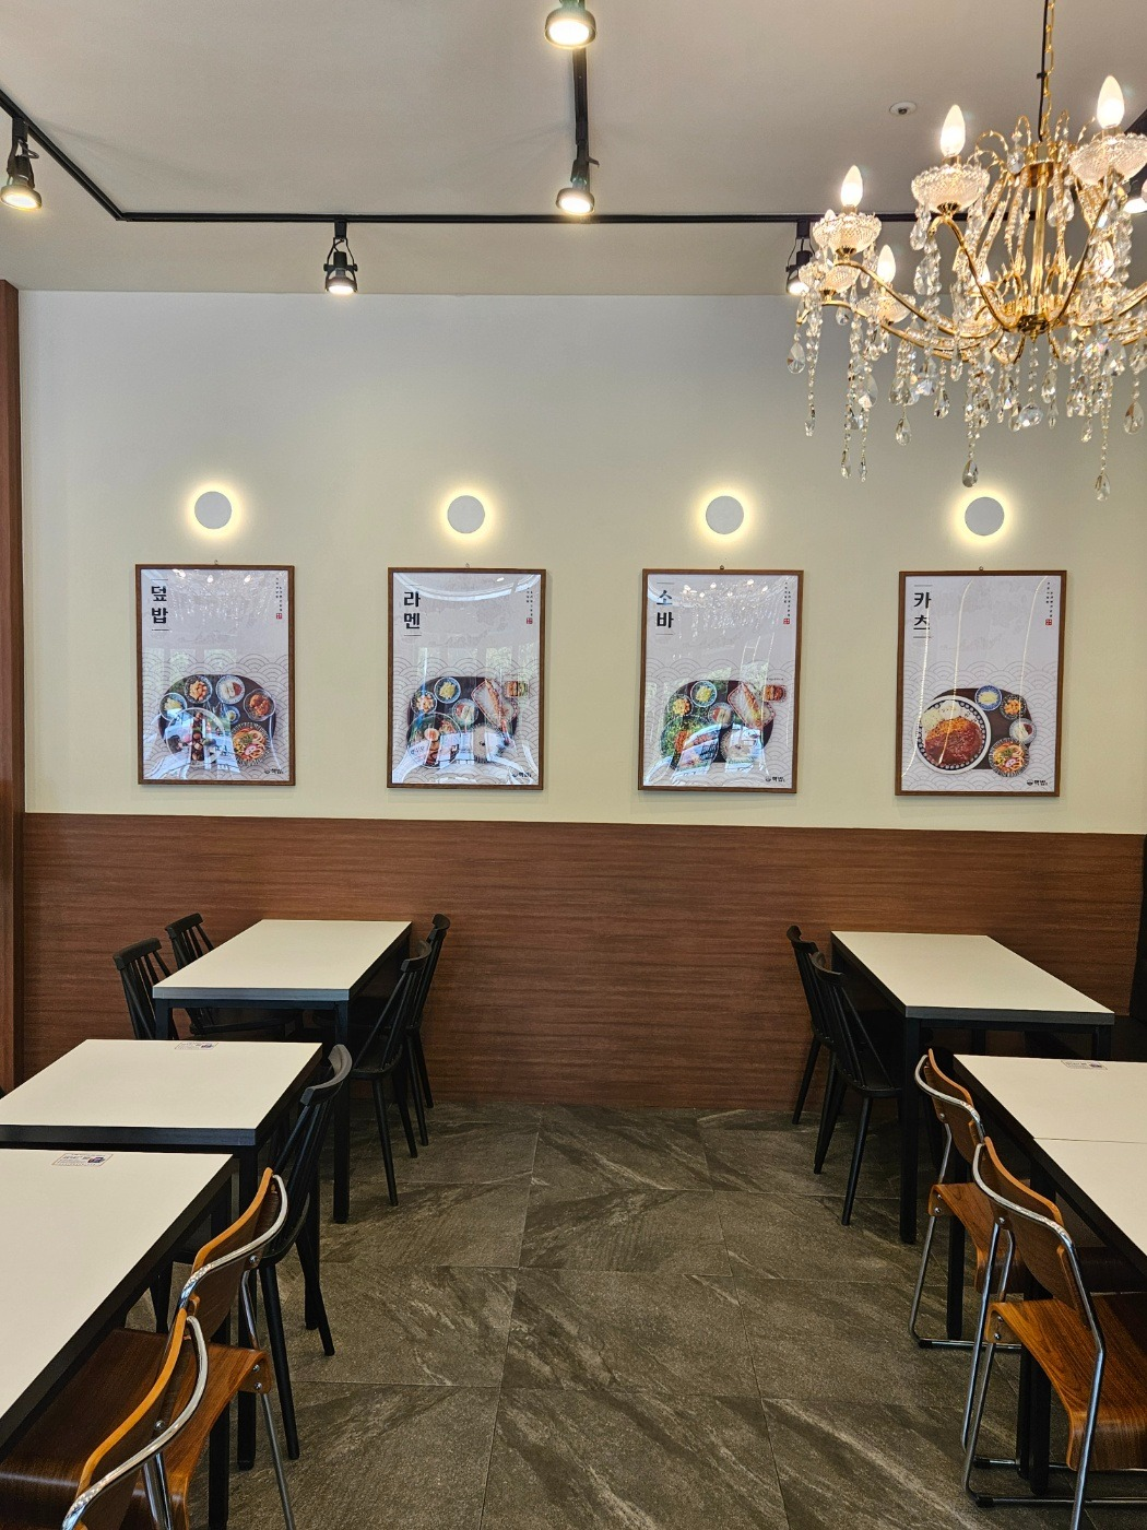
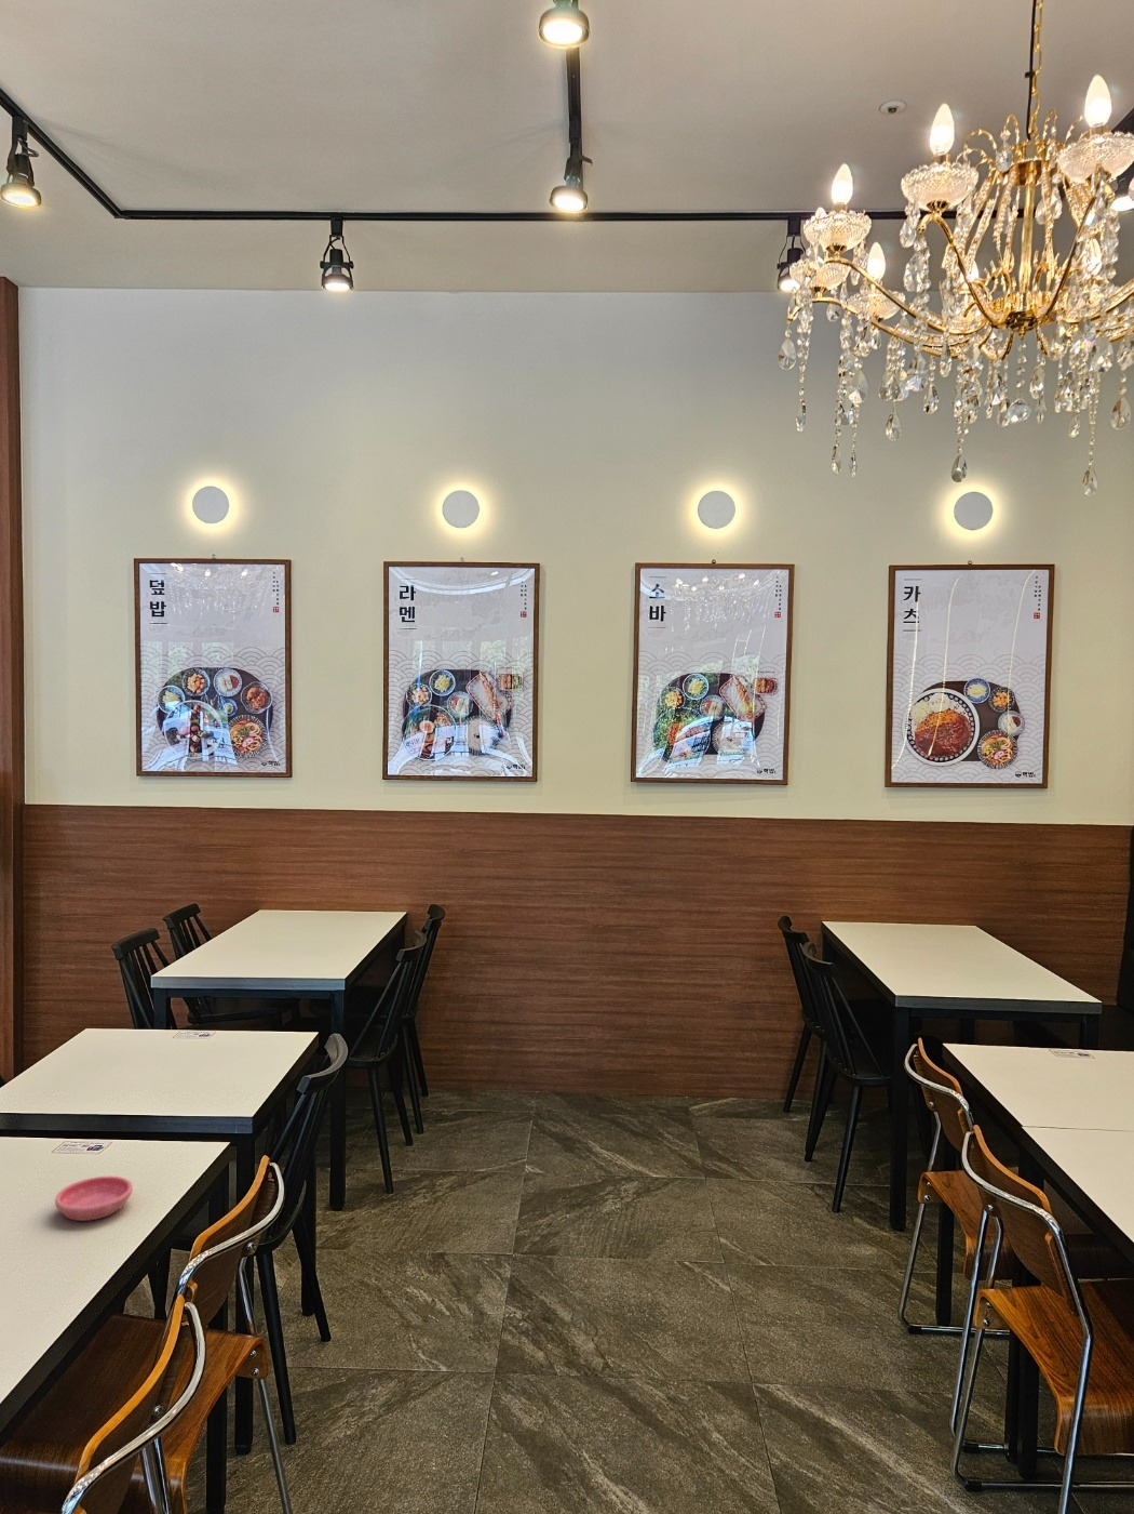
+ saucer (94, 1199)
